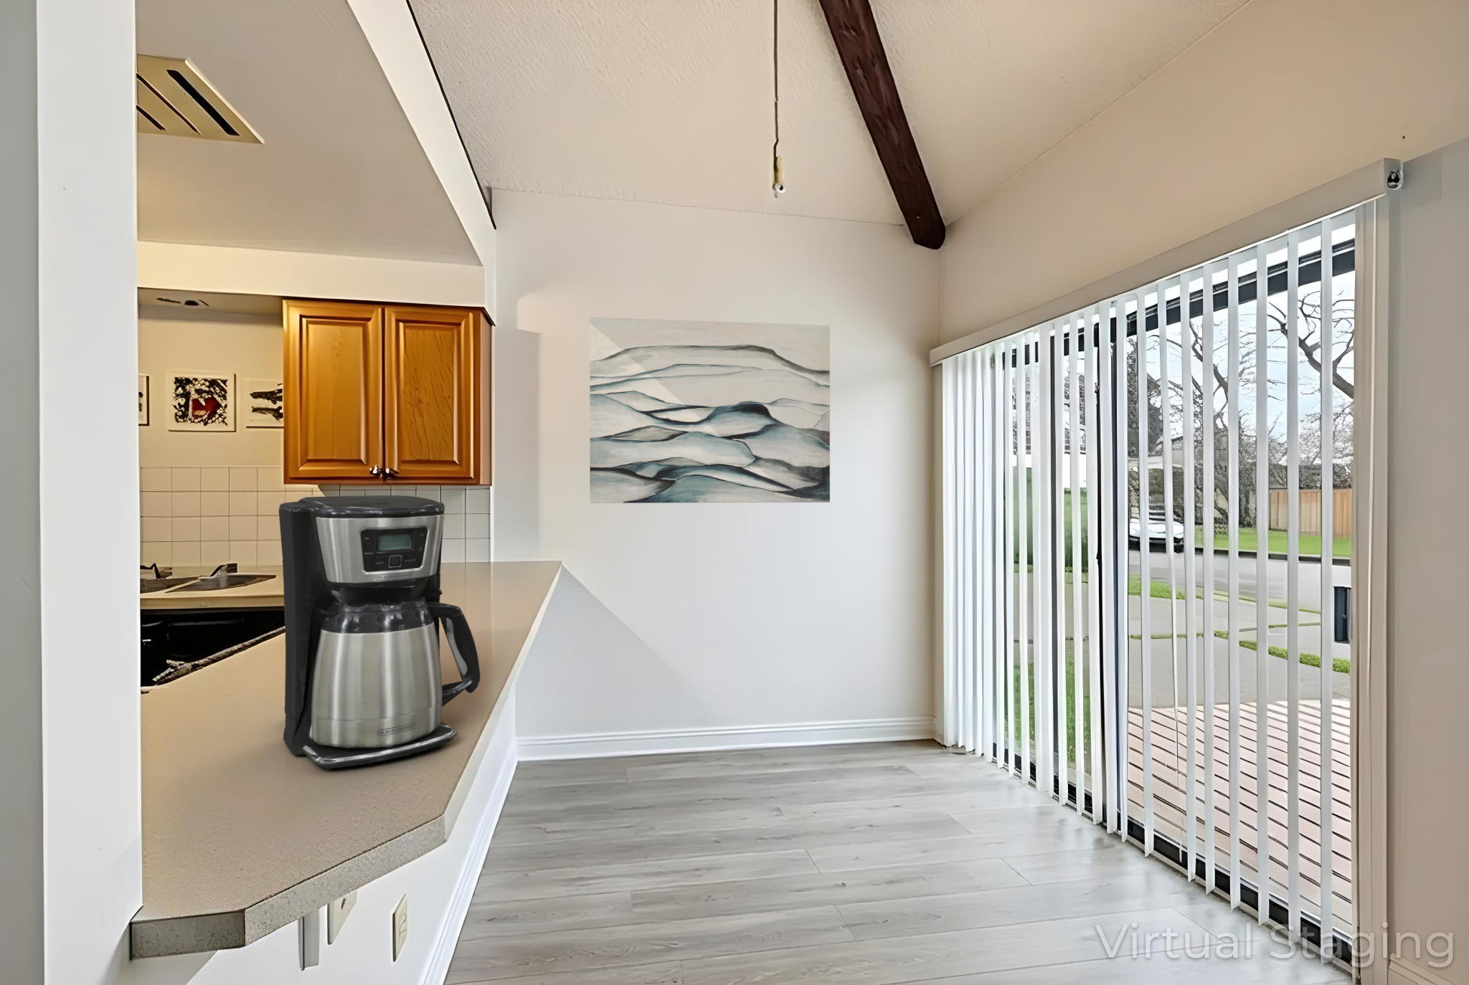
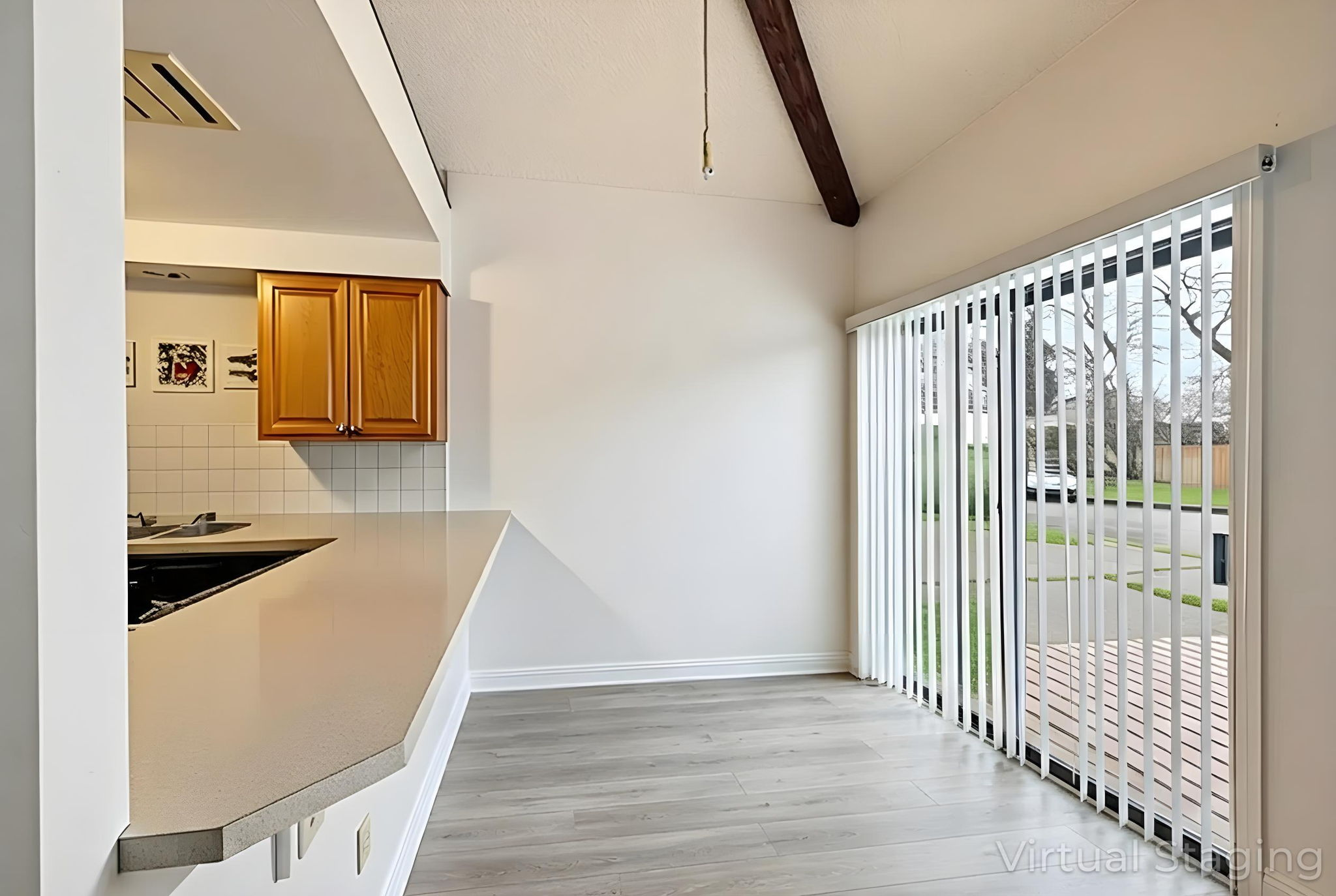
- coffee maker (383, 612)
- wall art (713, 412)
